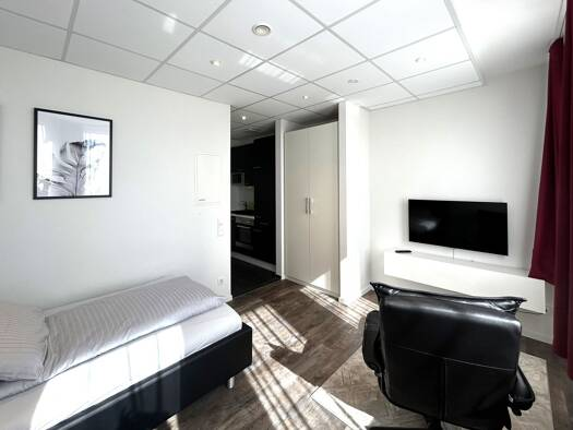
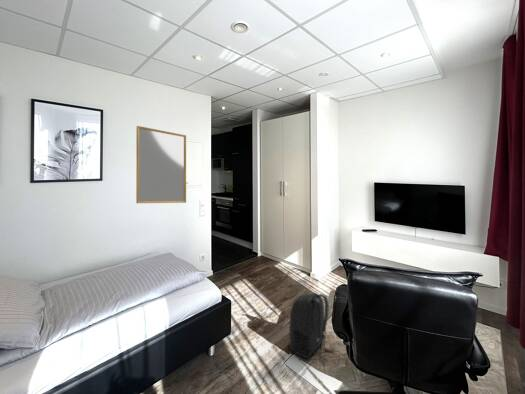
+ backpack (312, 320)
+ home mirror (162, 167)
